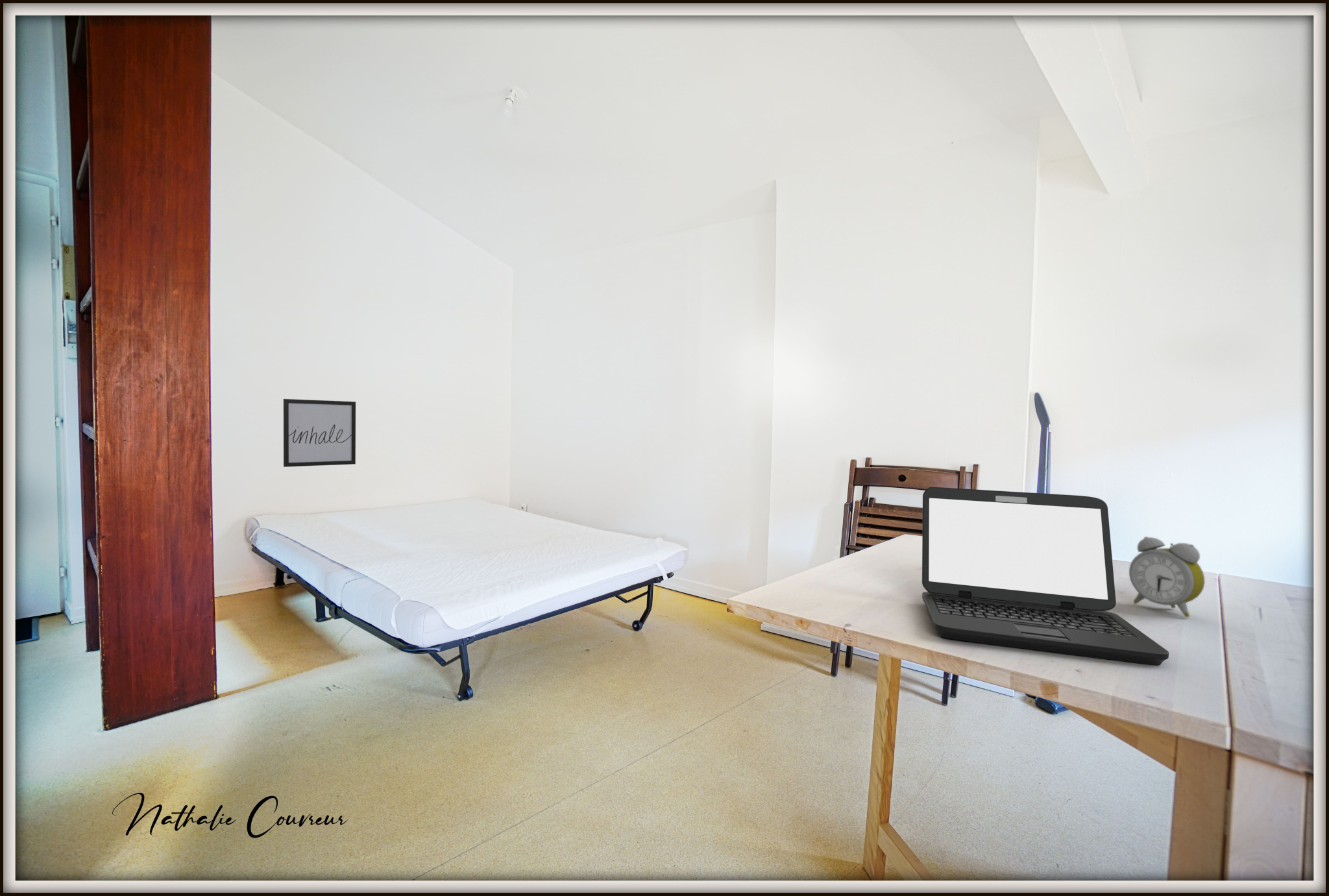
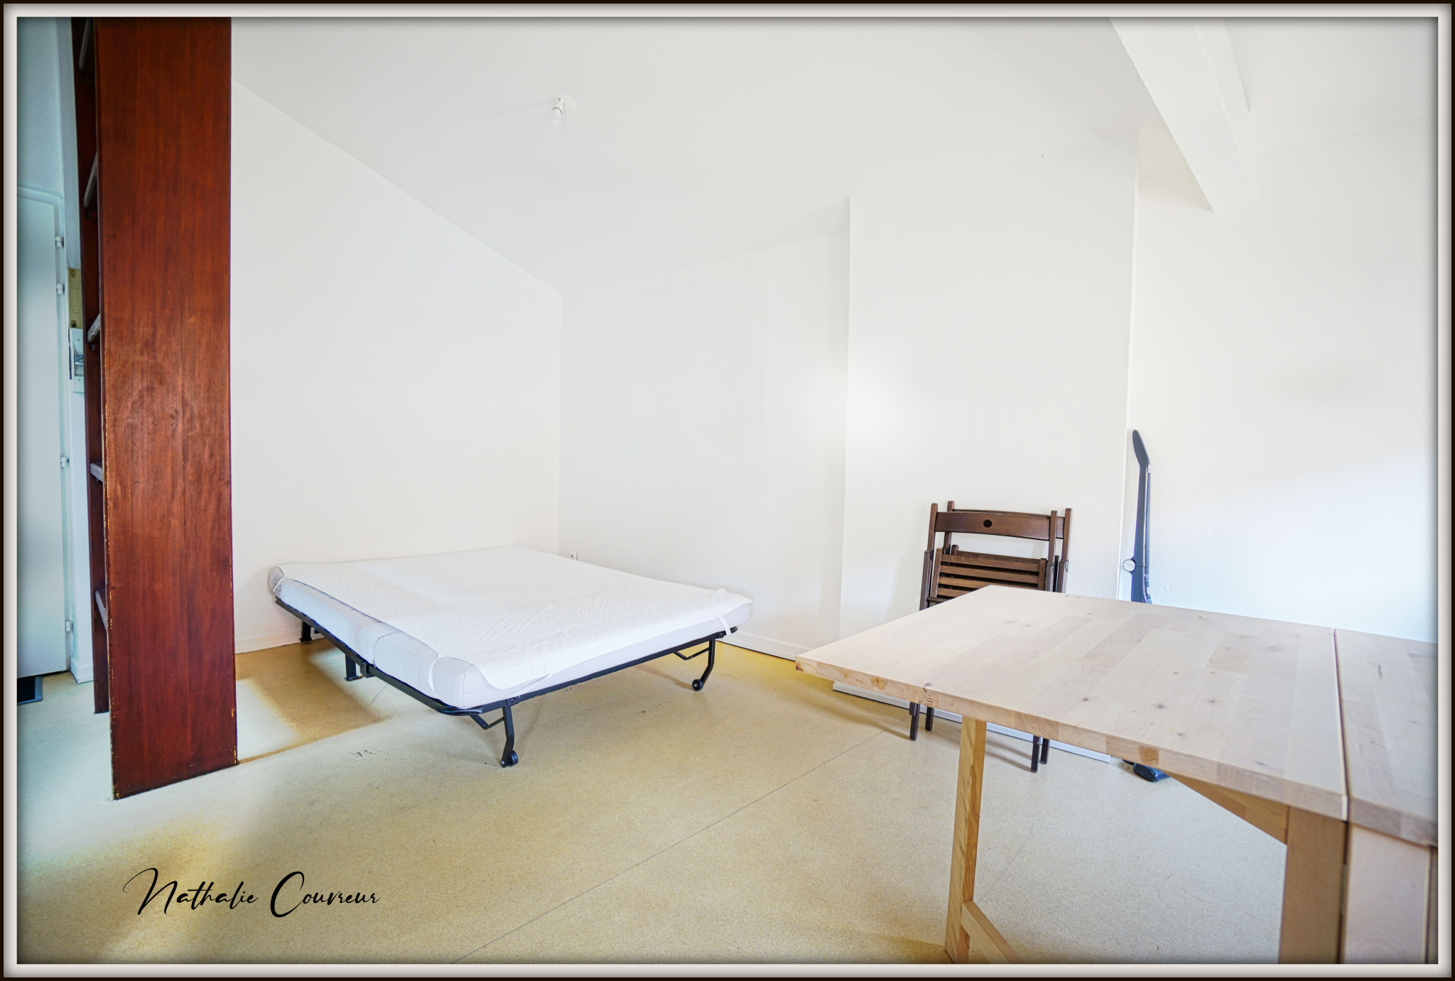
- laptop (1027, 562)
- wall art (321, 433)
- alarm clock (1167, 575)
